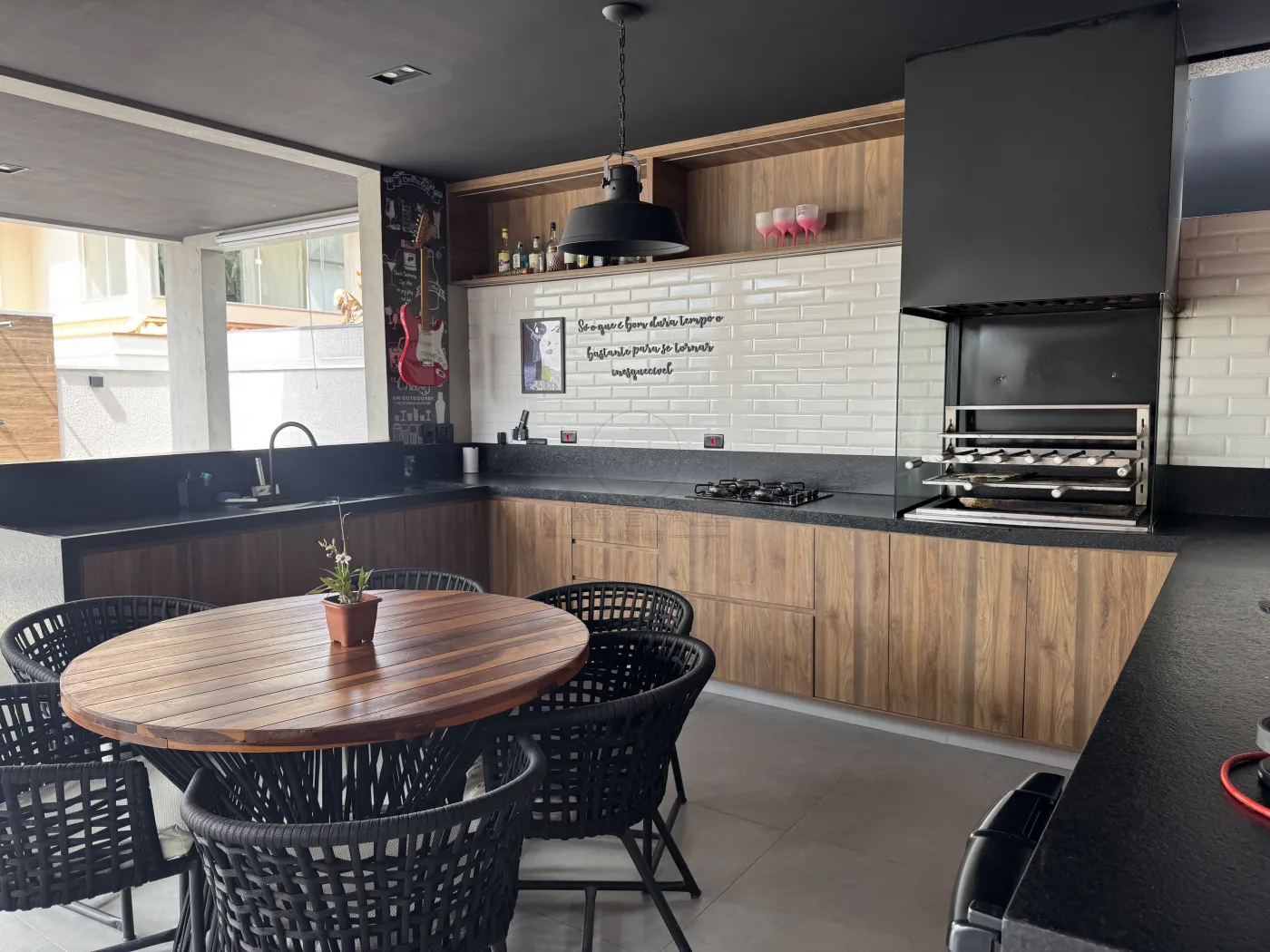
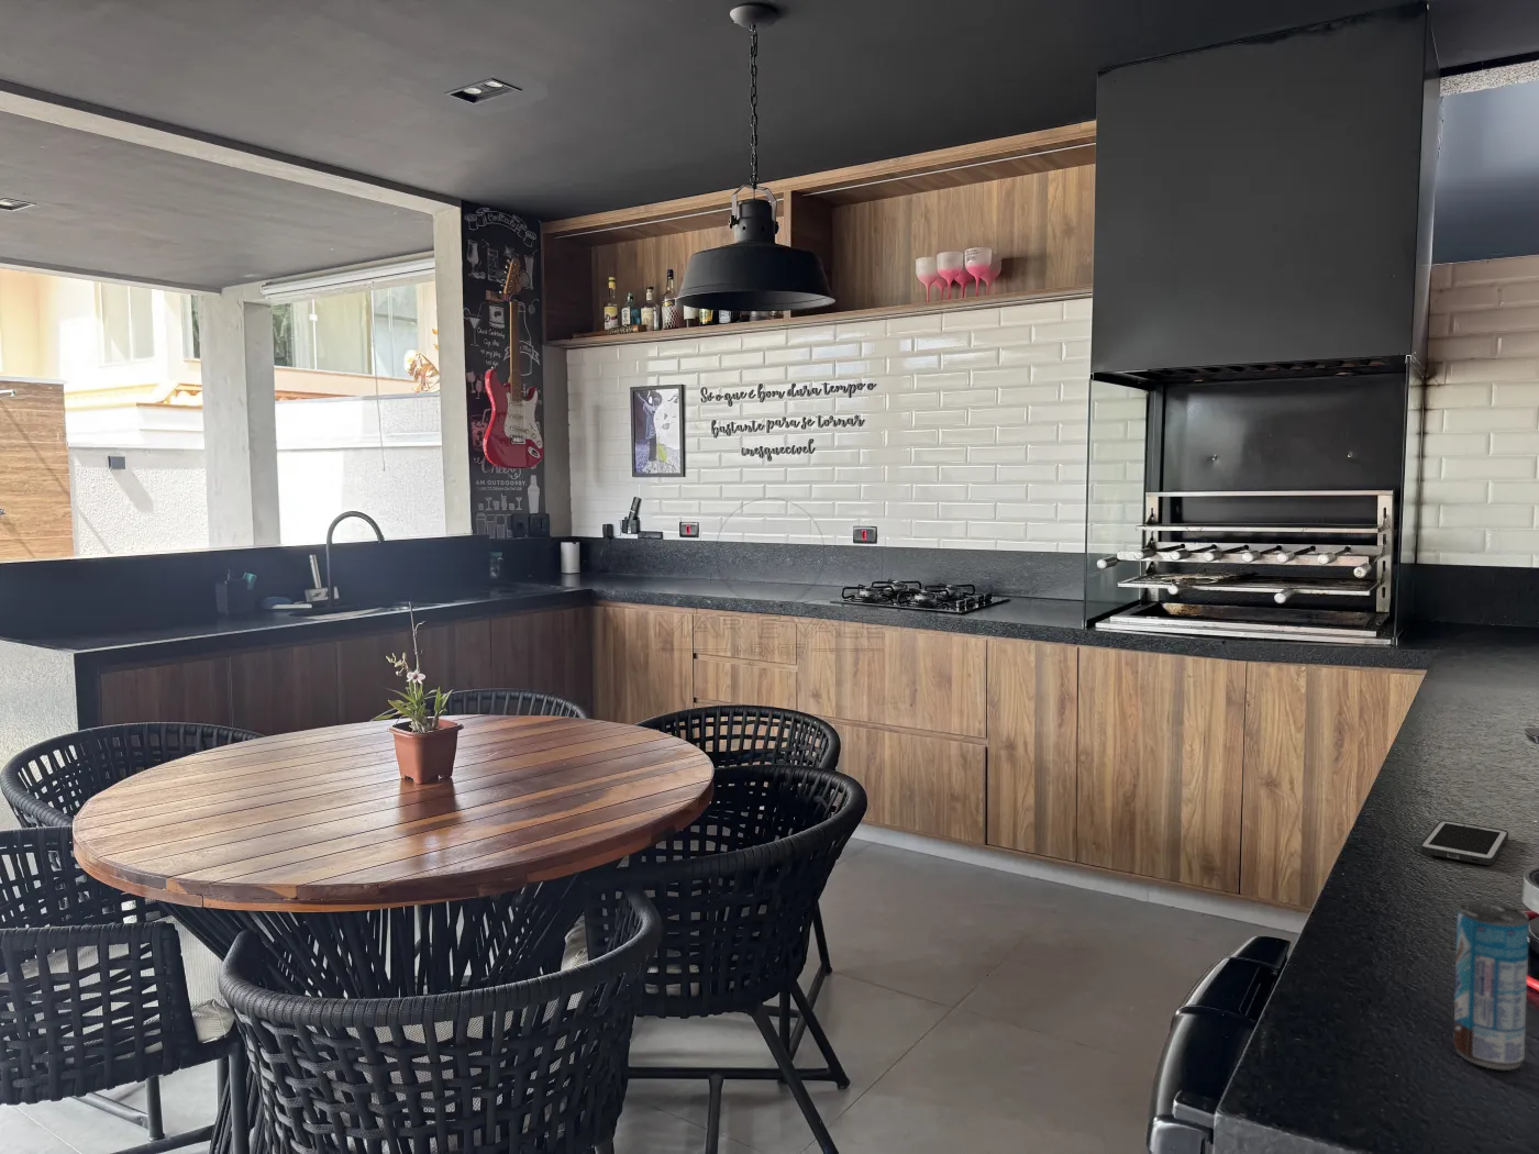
+ beverage can (1489, 983)
+ cell phone (1464, 842)
